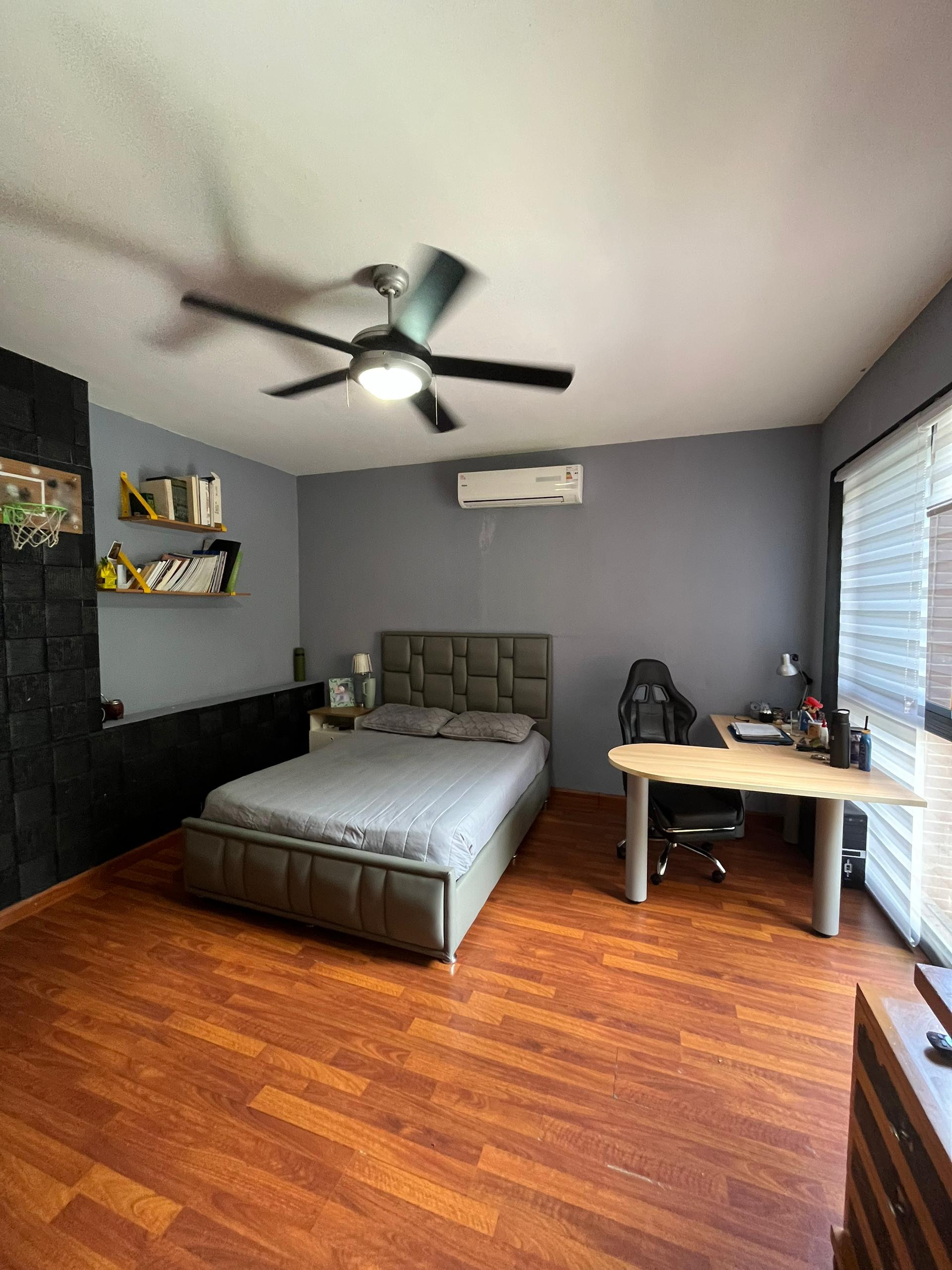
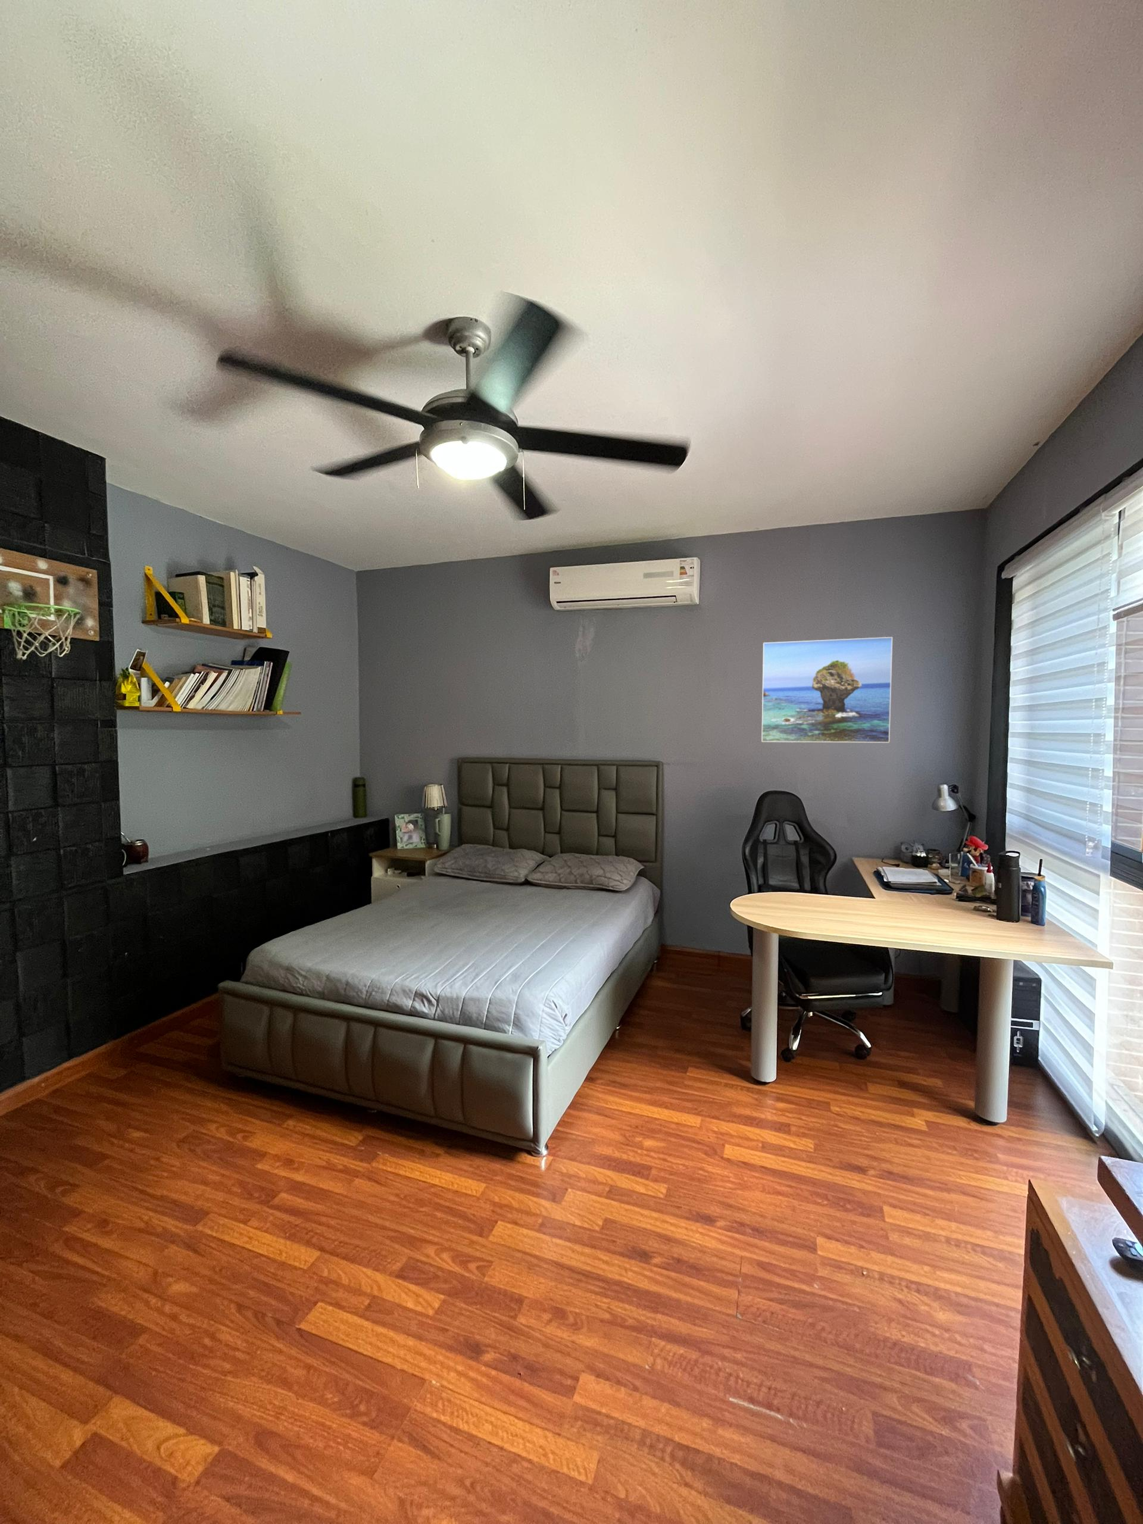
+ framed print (825, 691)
